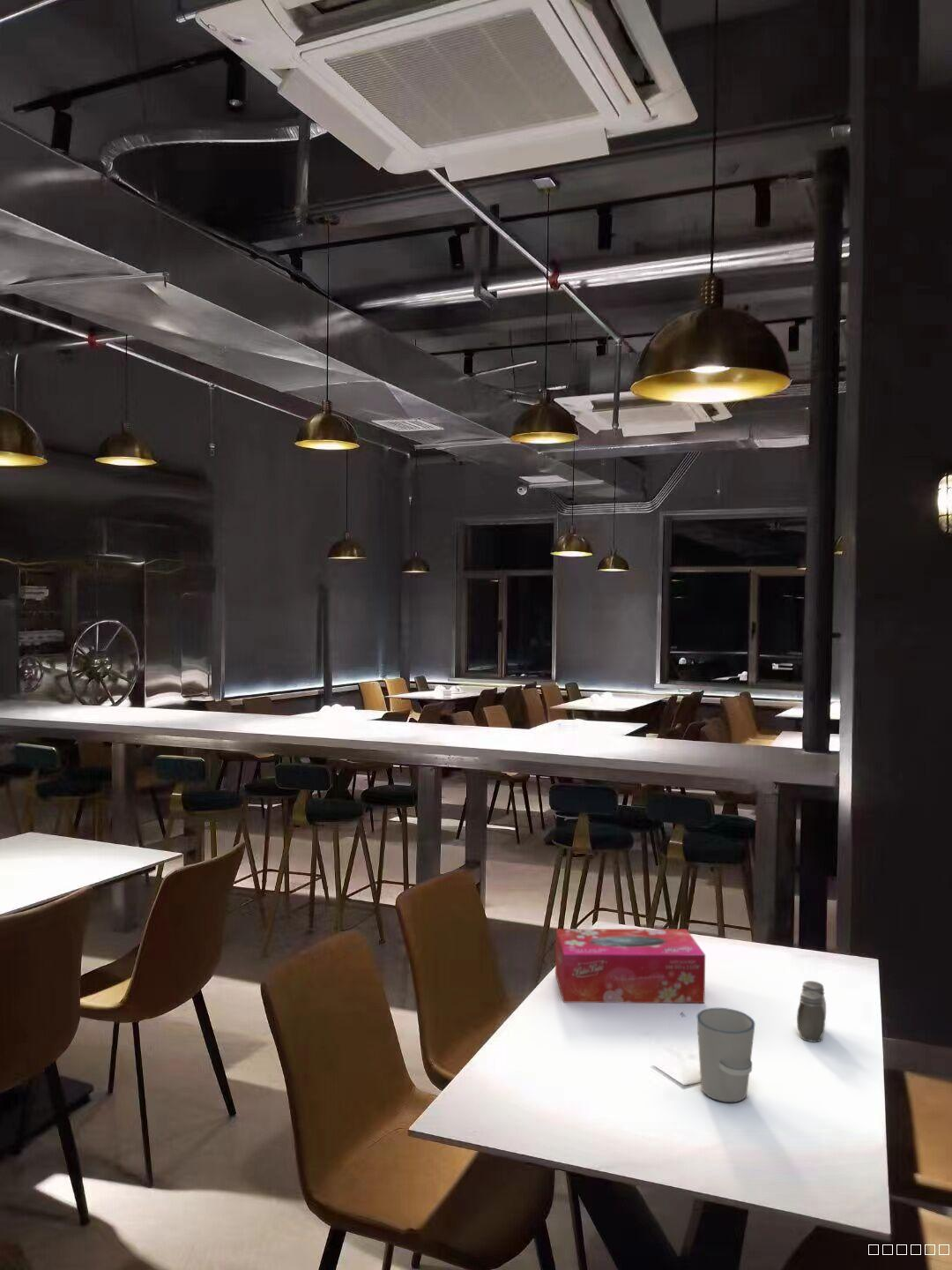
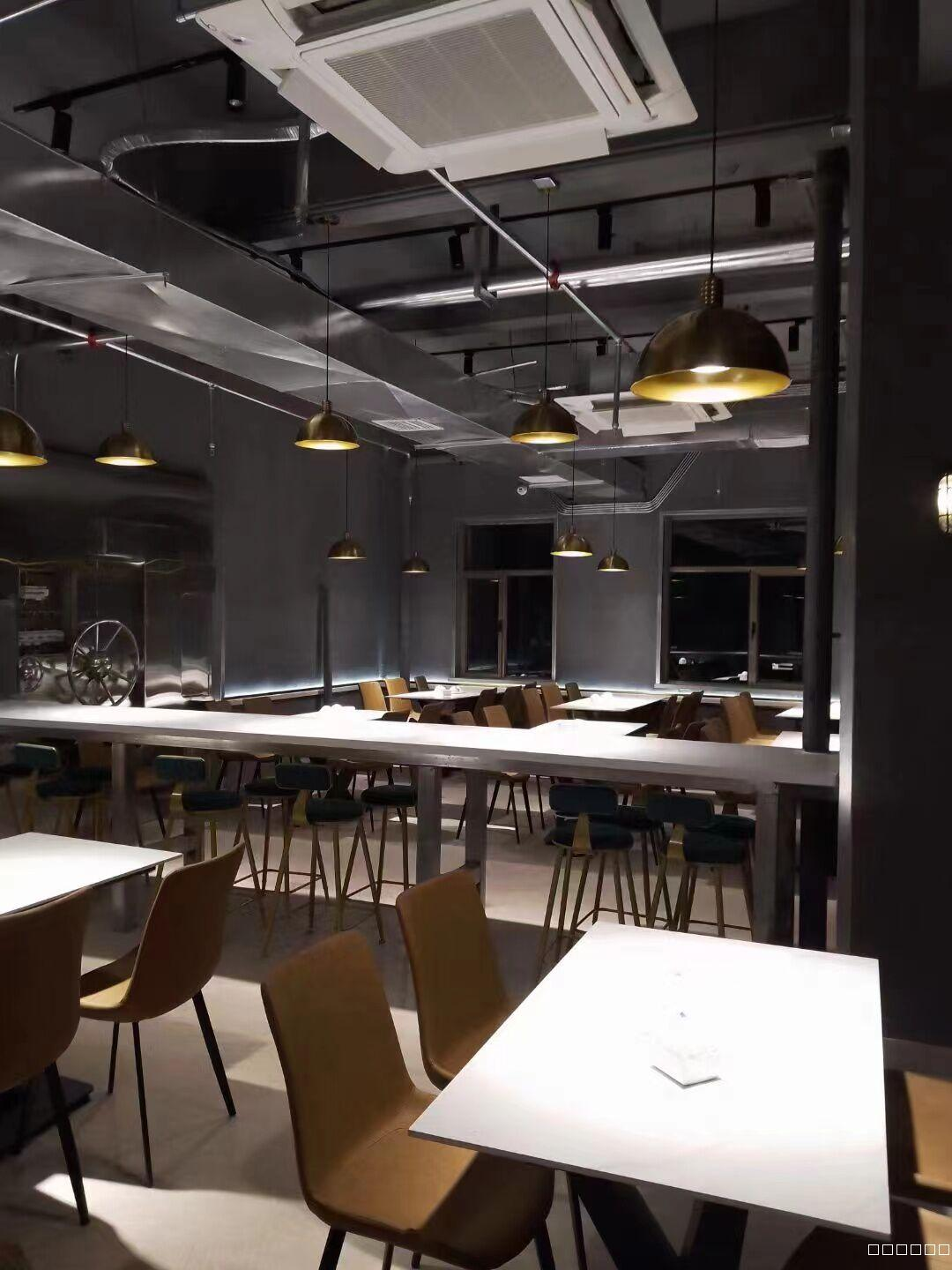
- salt and pepper shaker (812, 1010)
- tissue box (627, 964)
- cup (726, 1057)
